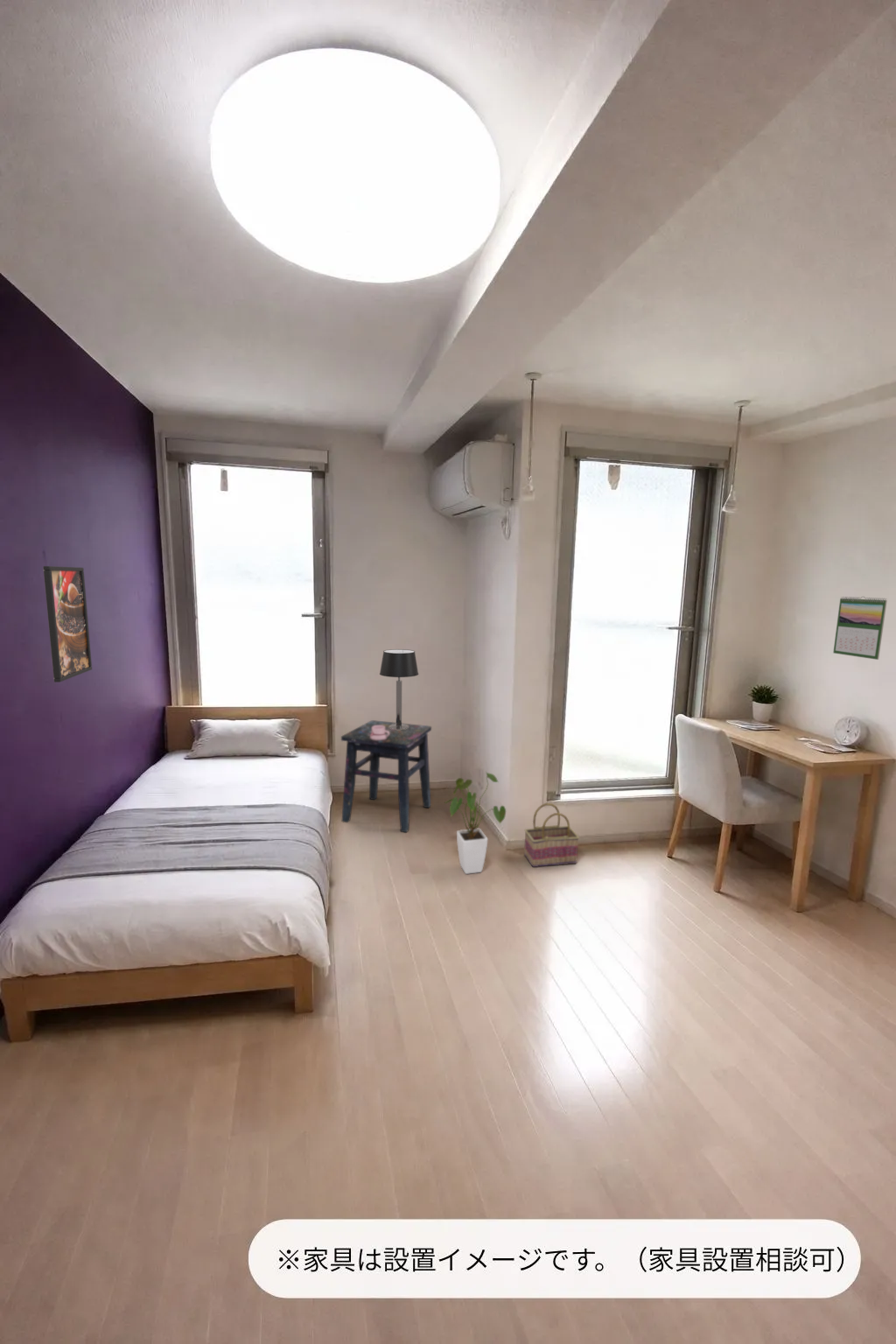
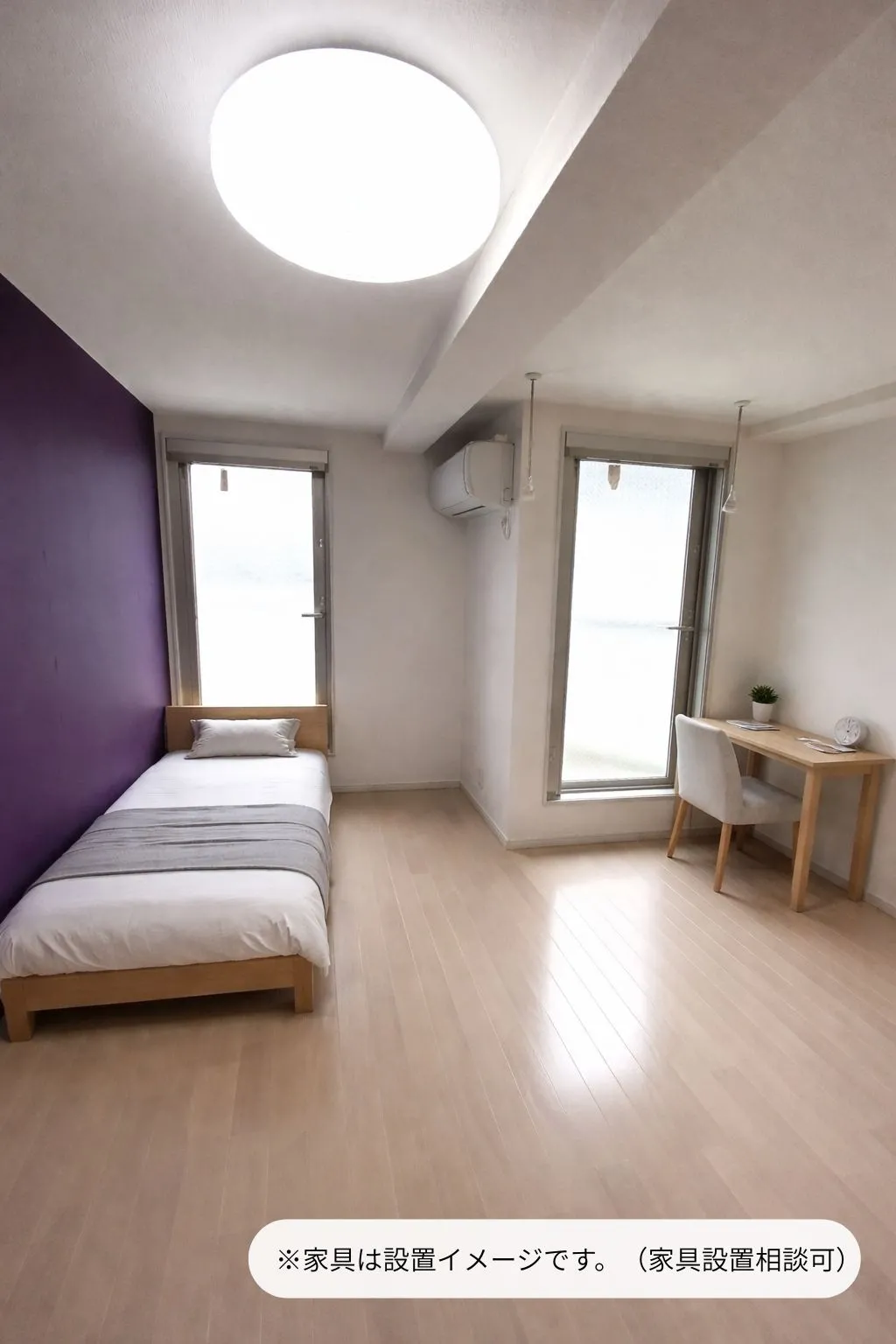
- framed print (69, 621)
- house plant (478, 824)
- calendar (858, 626)
- basket (551, 833)
- side table (387, 773)
- table lamp (399, 689)
- mug (379, 732)
